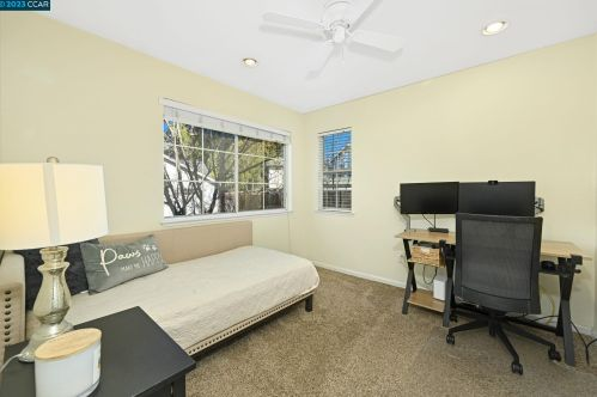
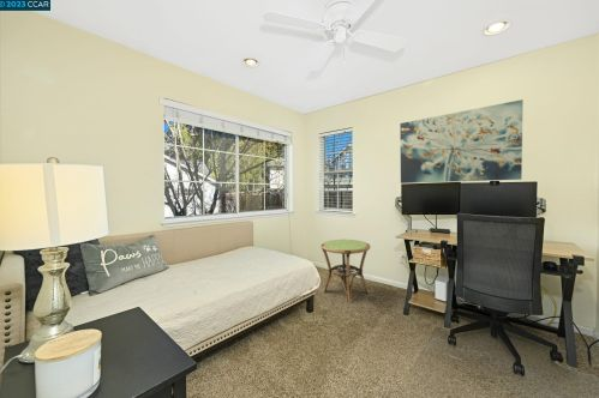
+ wall art (453, 147)
+ side table (346, 267)
